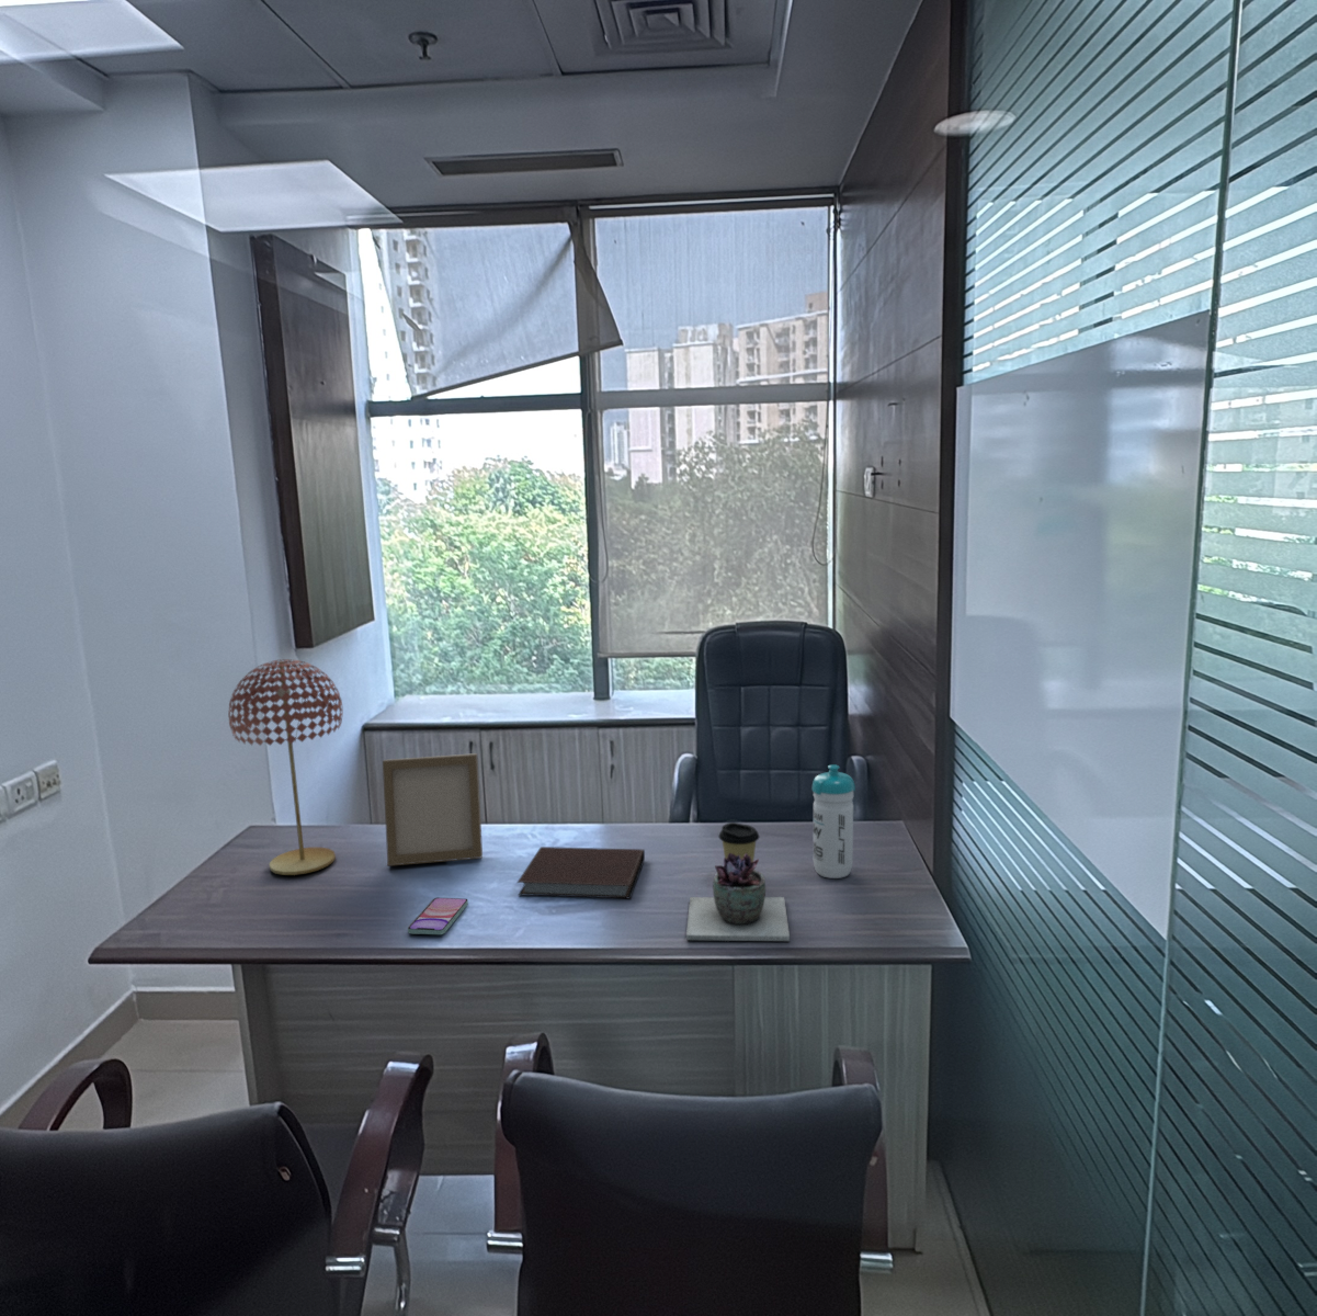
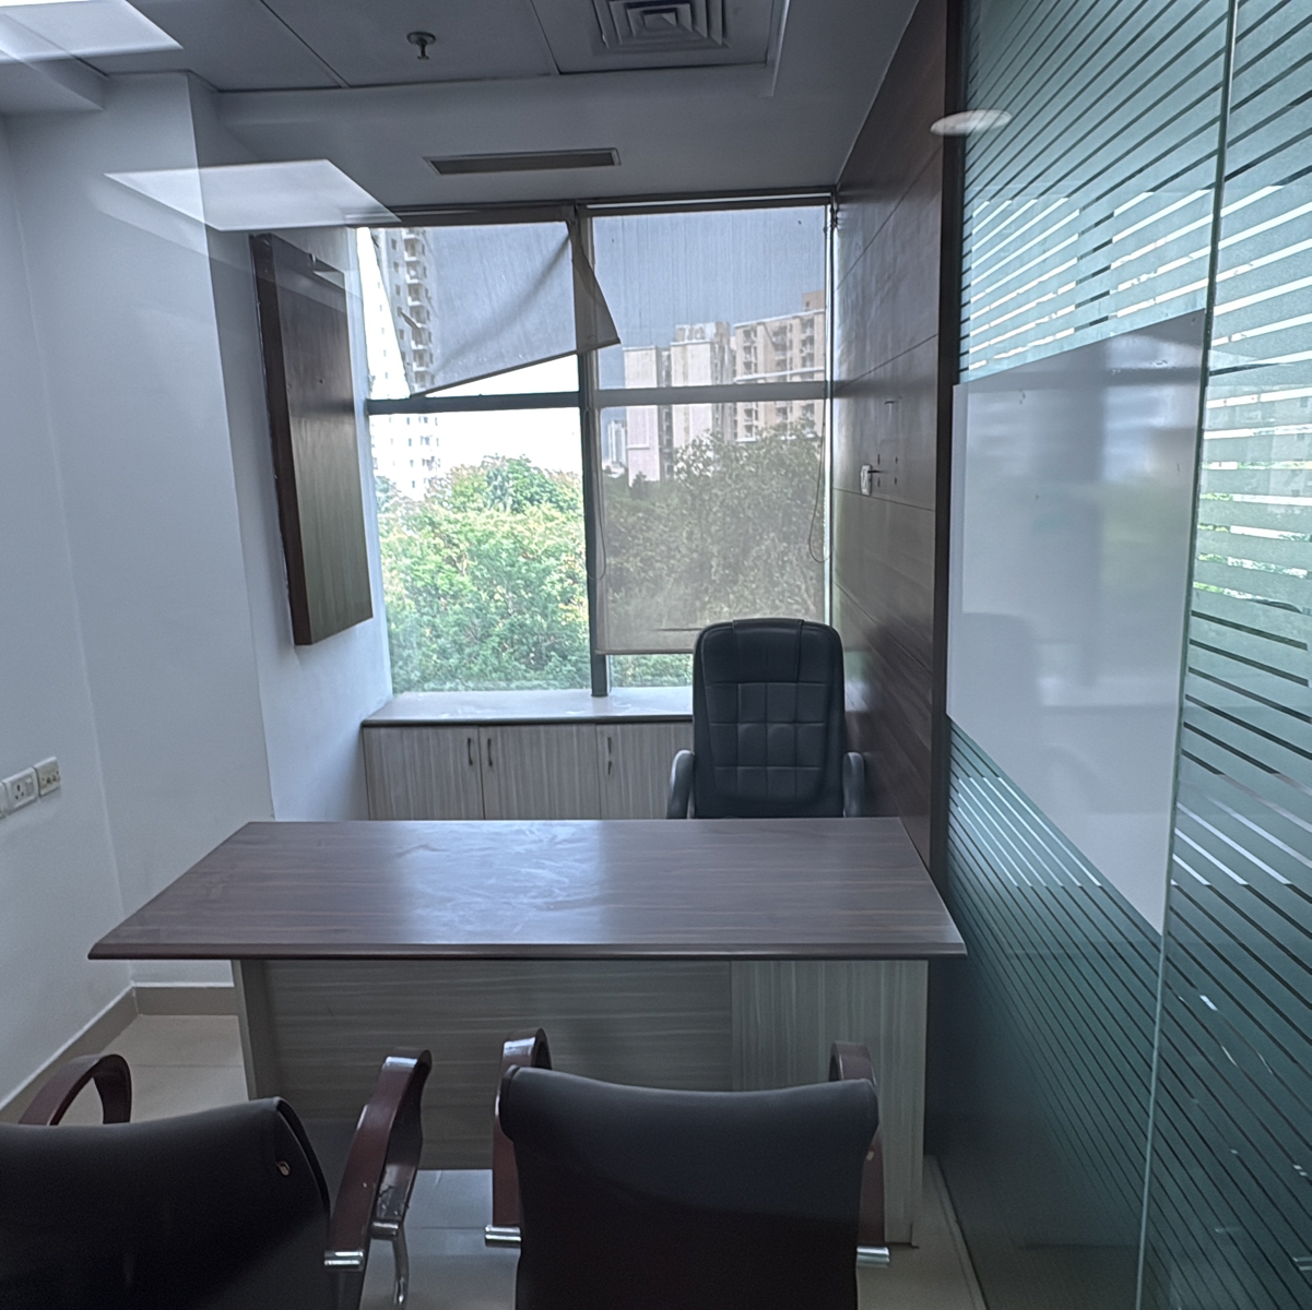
- smartphone (439, 915)
- water bottle (833, 818)
- notebook (583, 870)
- photo frame (434, 805)
- table lamp (292, 764)
- coffee cup (739, 853)
- succulent plant (737, 887)
